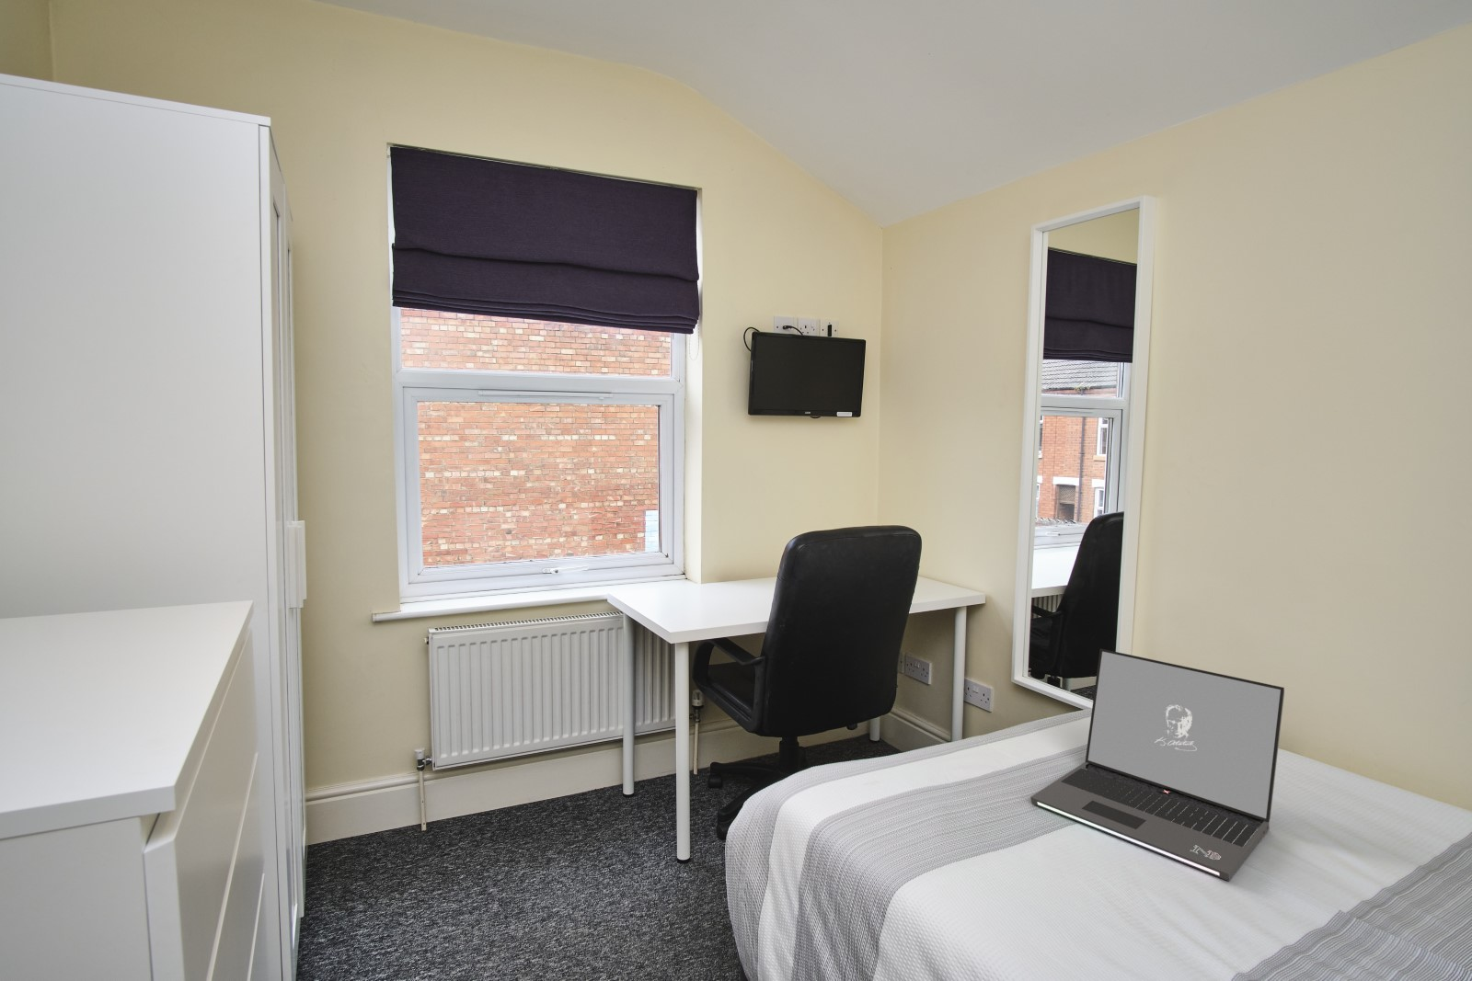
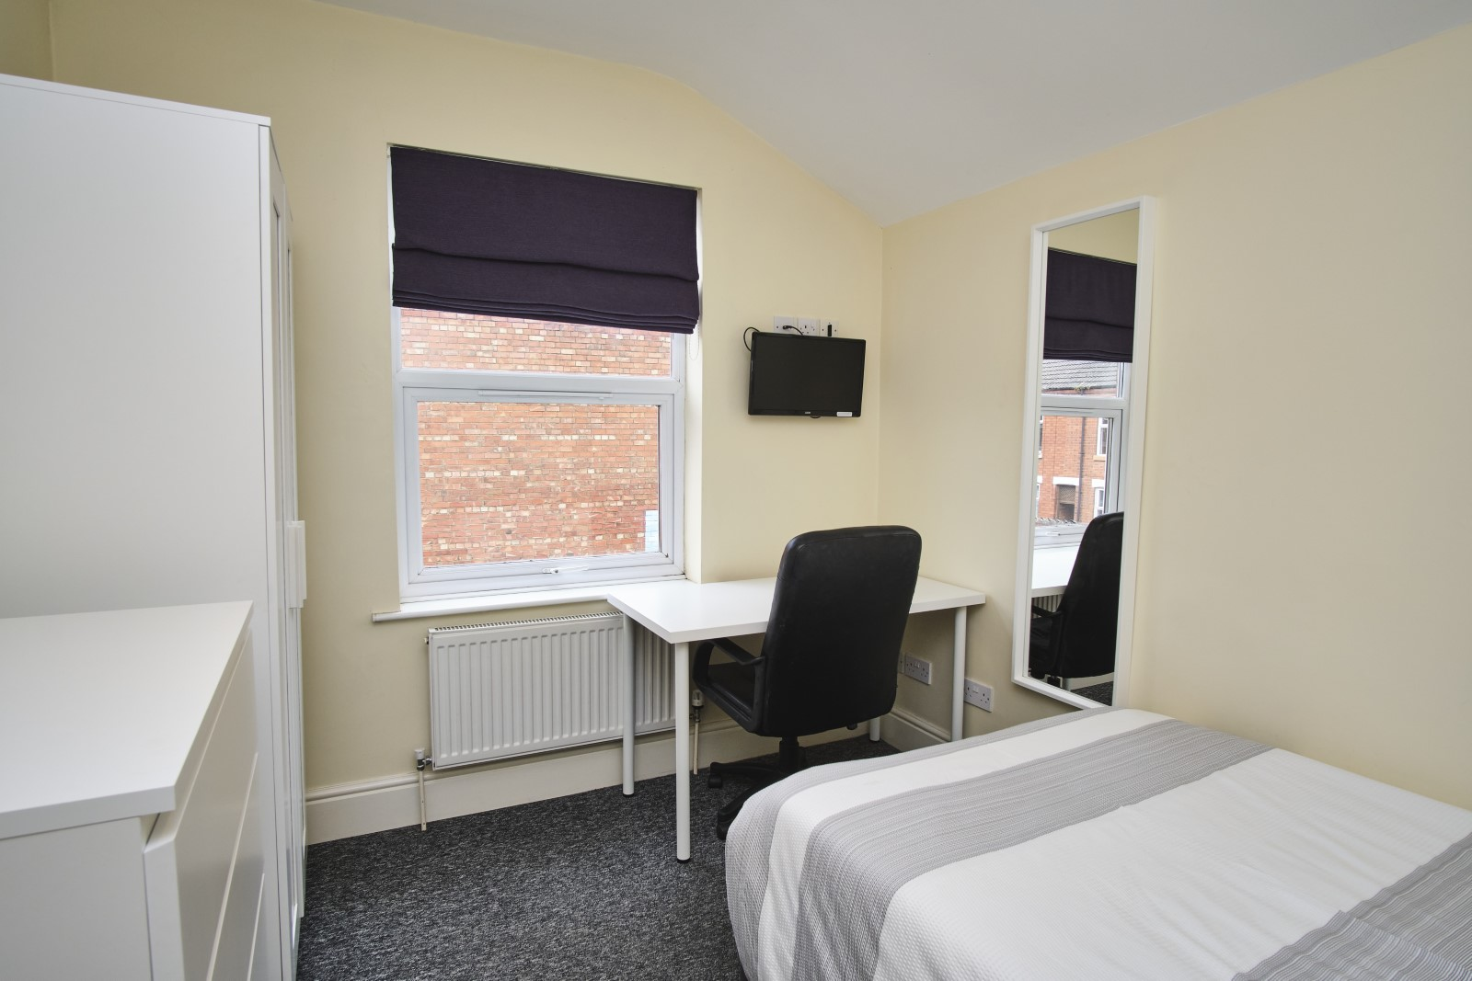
- laptop (1154, 747)
